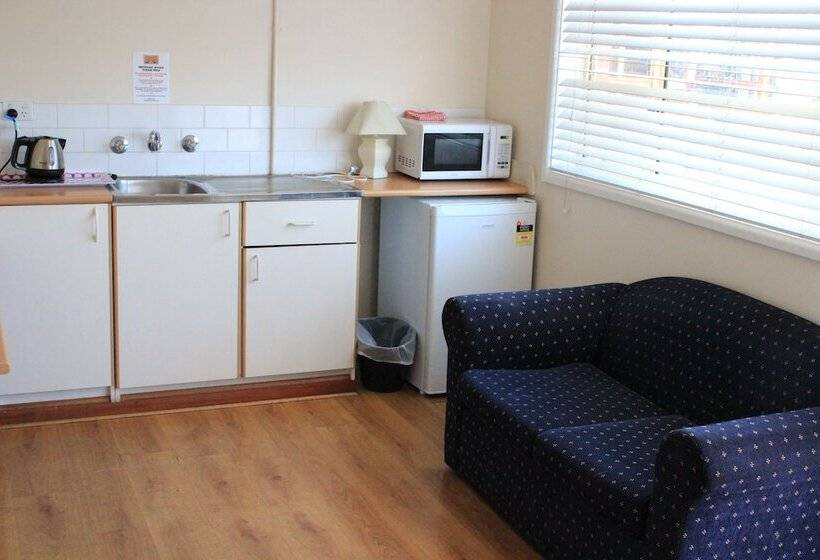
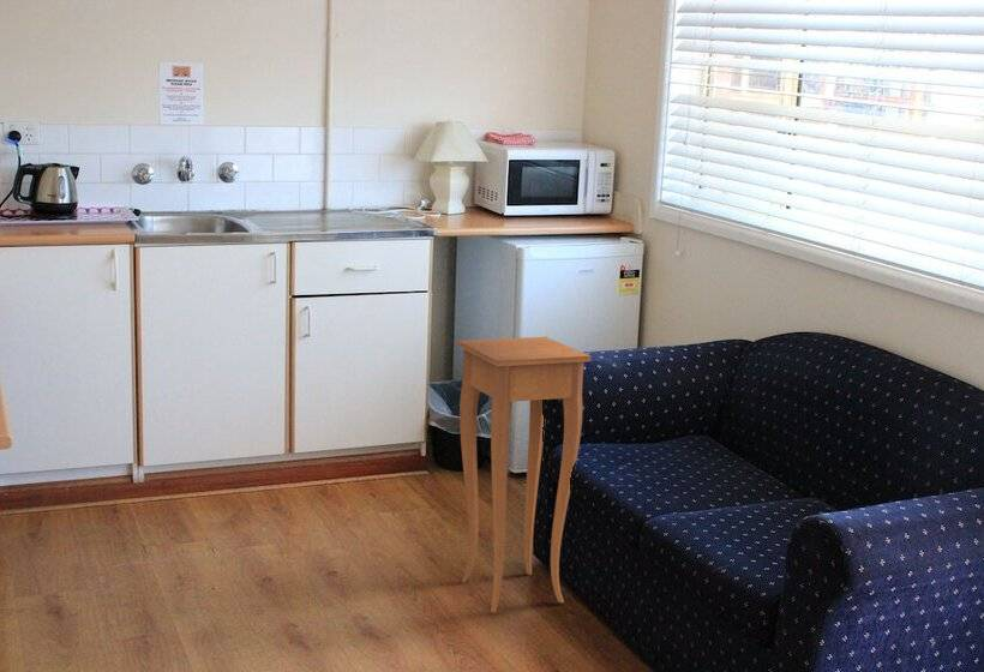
+ side table (527, 473)
